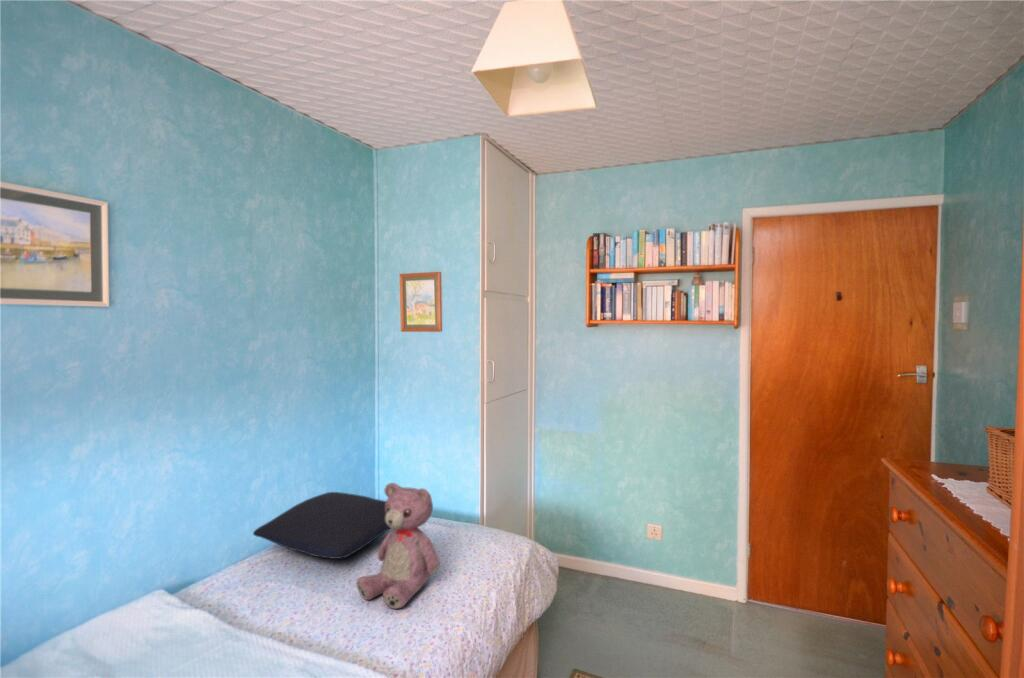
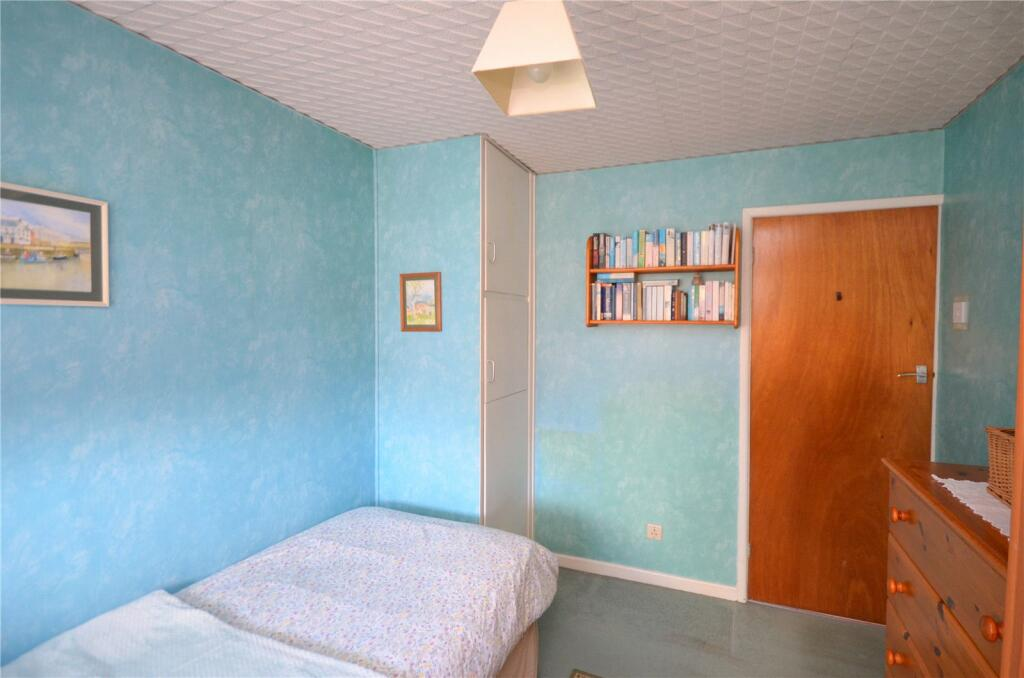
- pillow (337, 522)
- teddy bear (399, 540)
